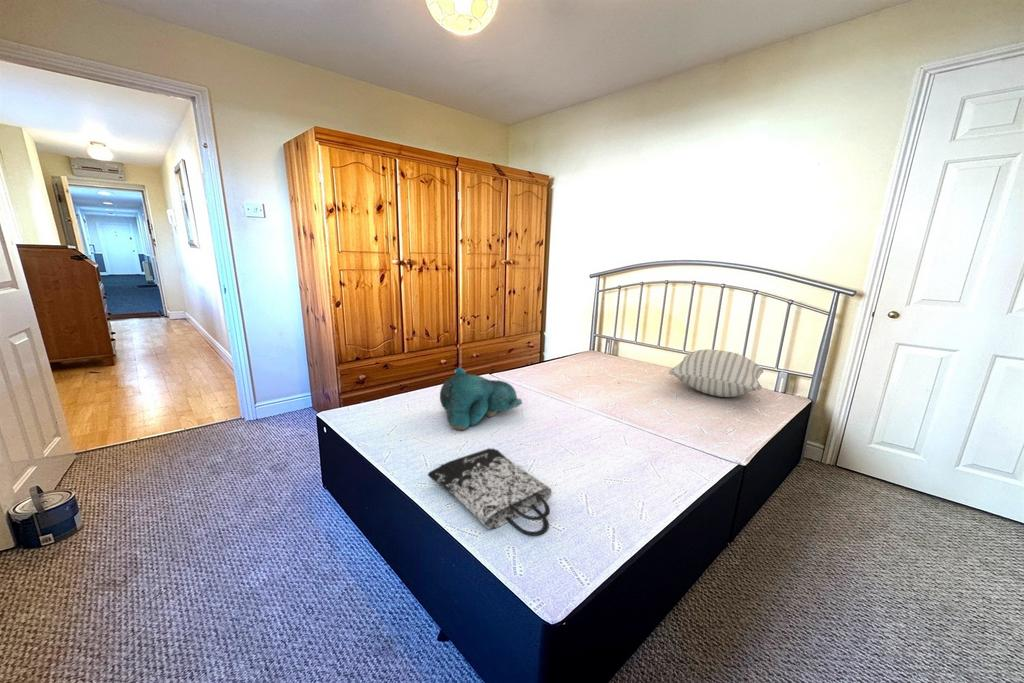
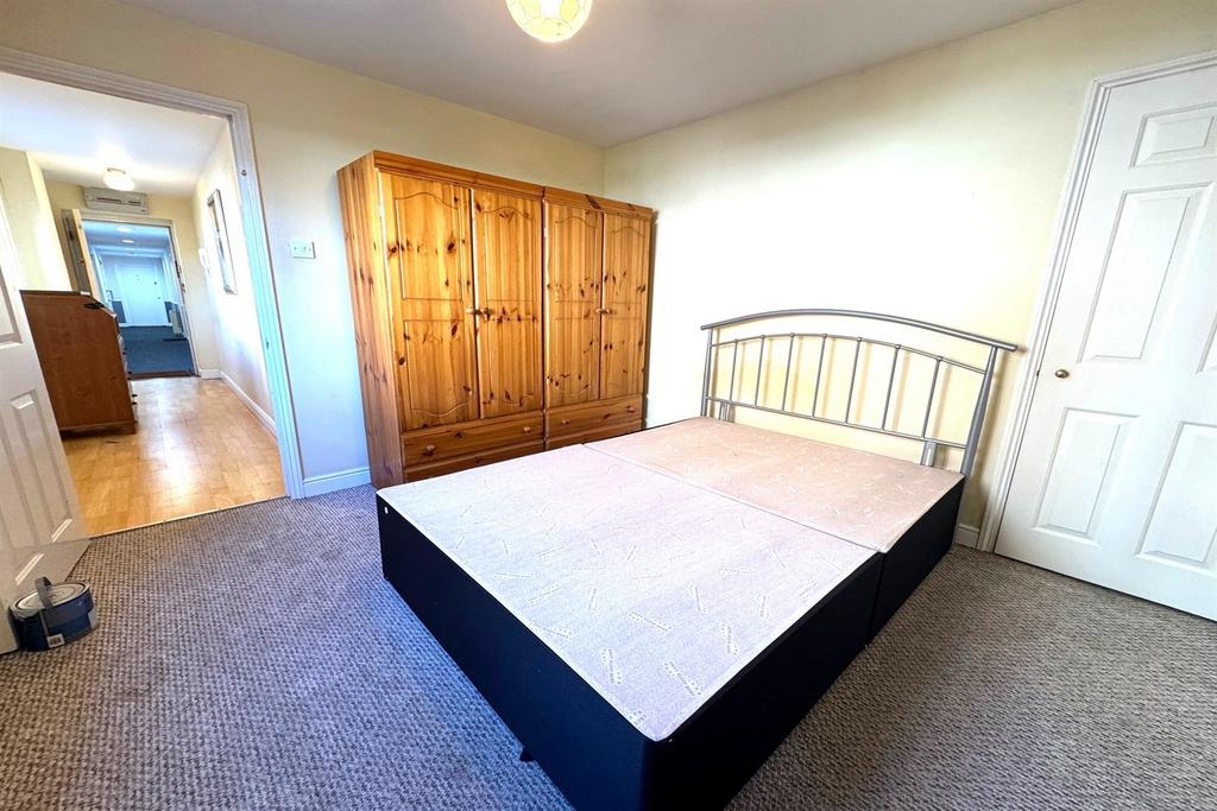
- teddy bear (480, 393)
- tote bag (498, 487)
- pillow (717, 371)
